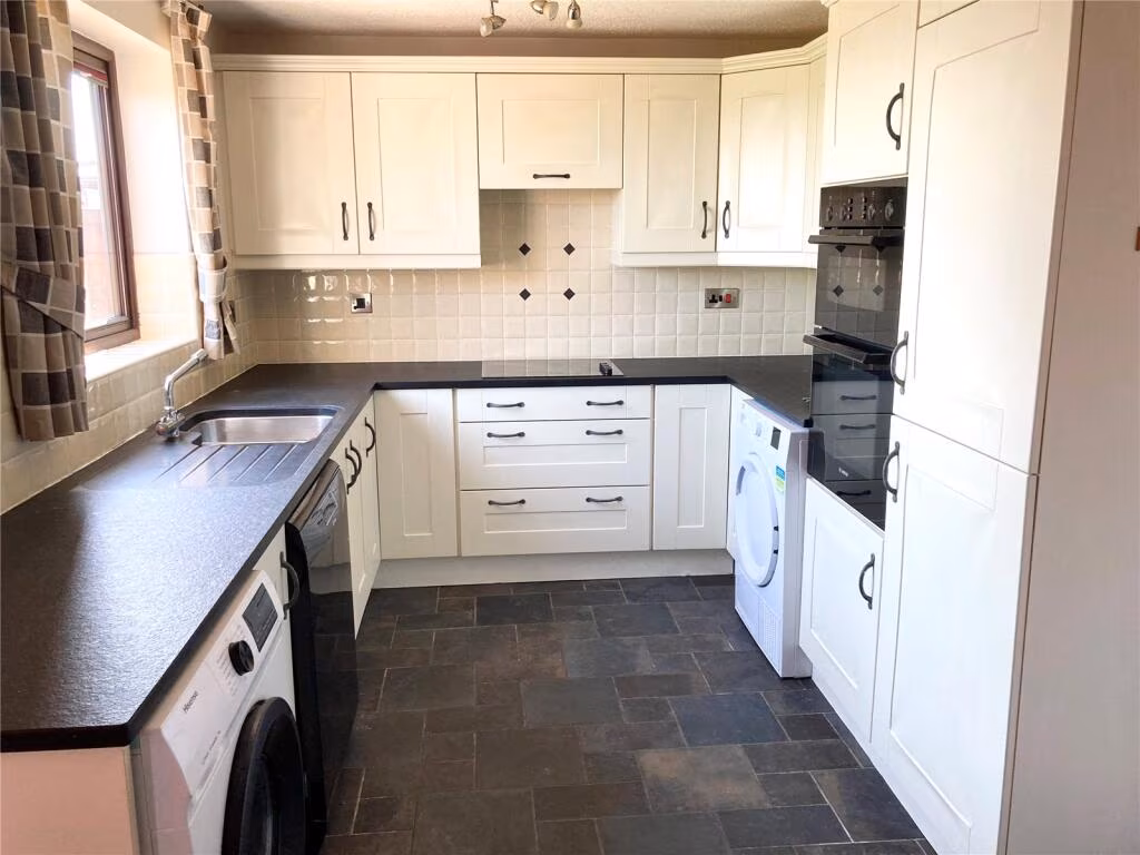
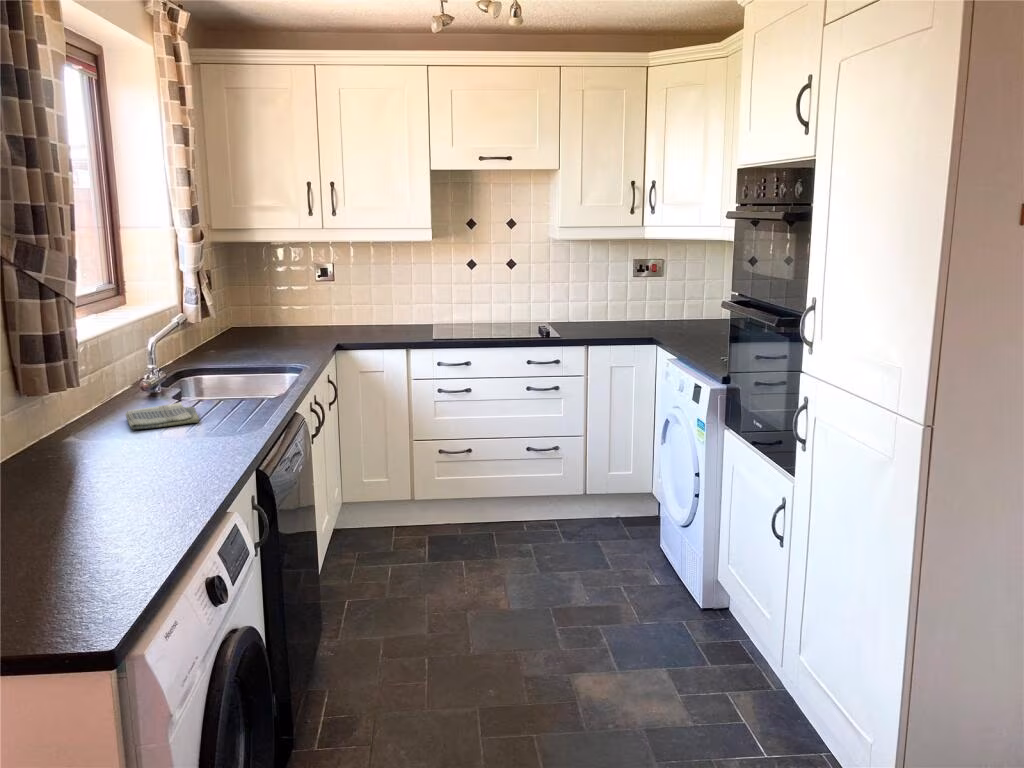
+ dish towel (162, 415)
